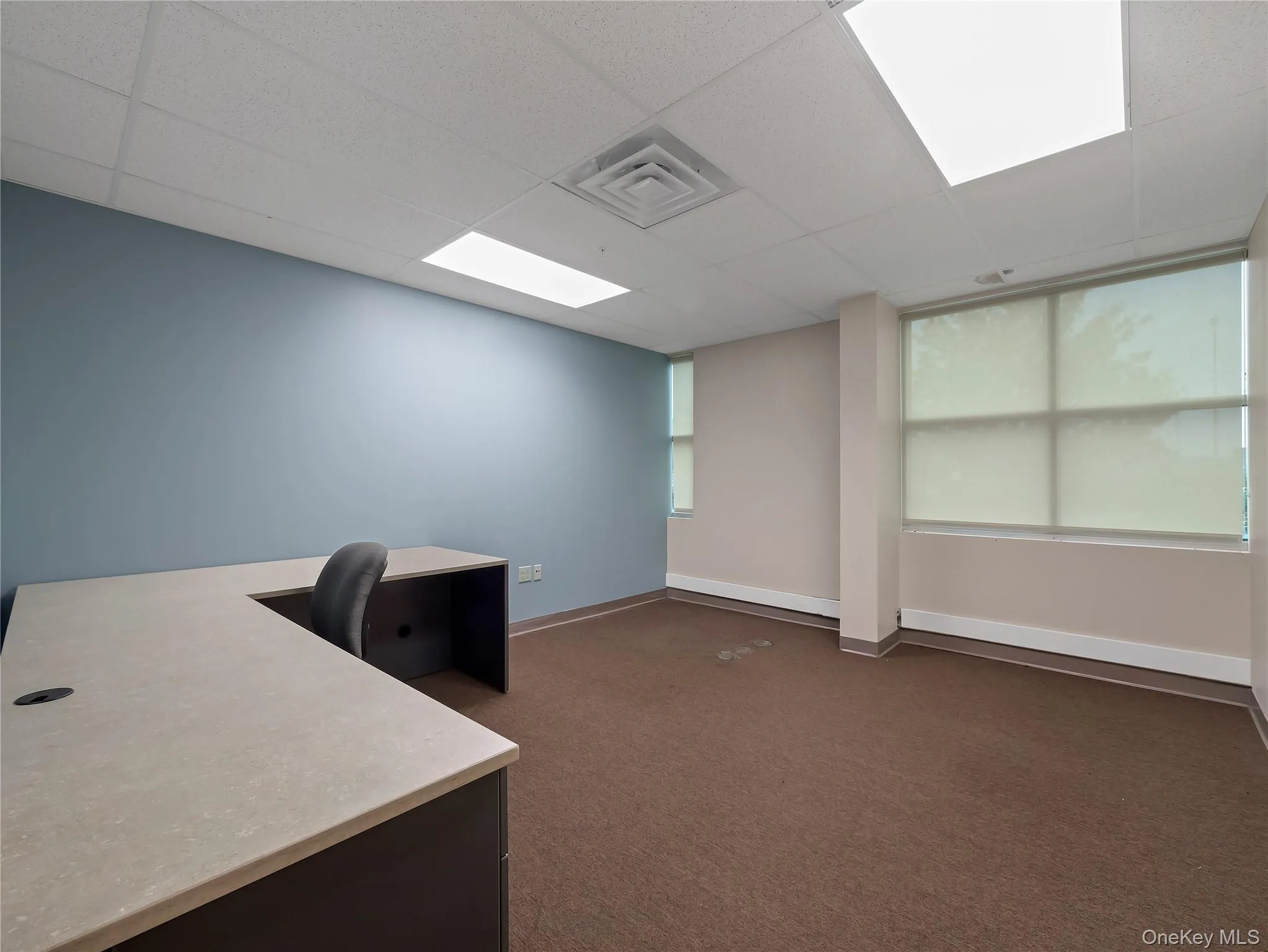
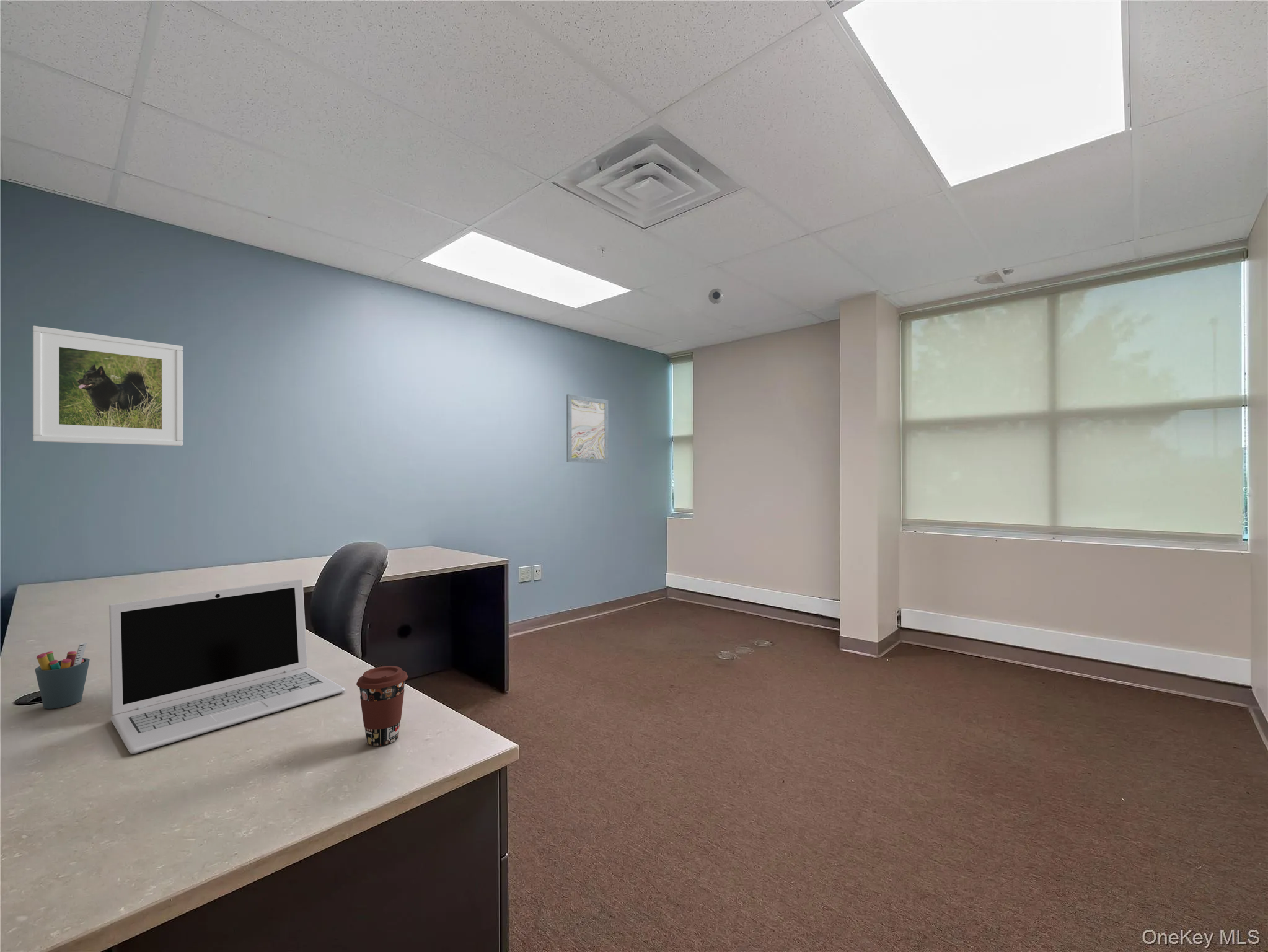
+ laptop (233, 650)
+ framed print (113, 390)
+ smoke detector (716, 296)
+ pen holder (62, 673)
+ wall art (588, 430)
+ coffee cup (382, 705)
